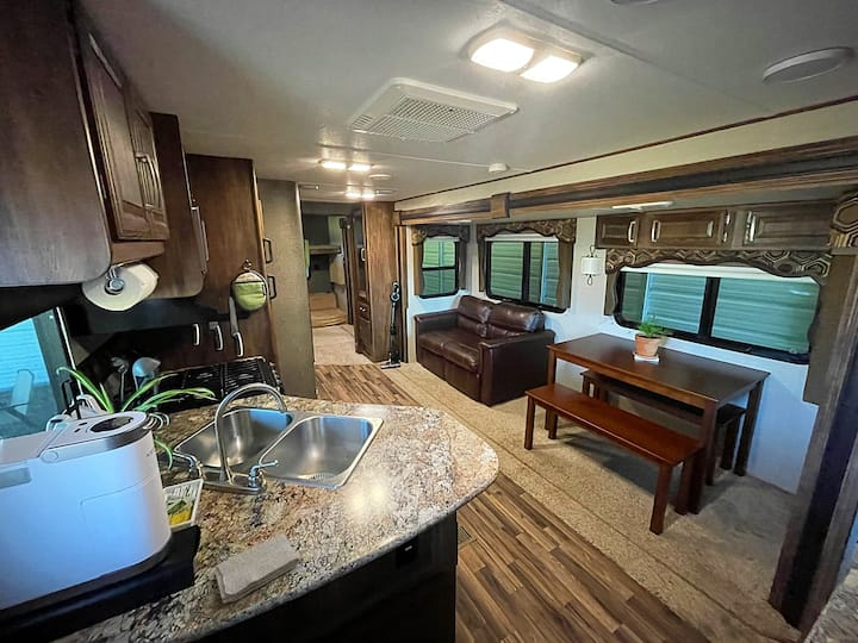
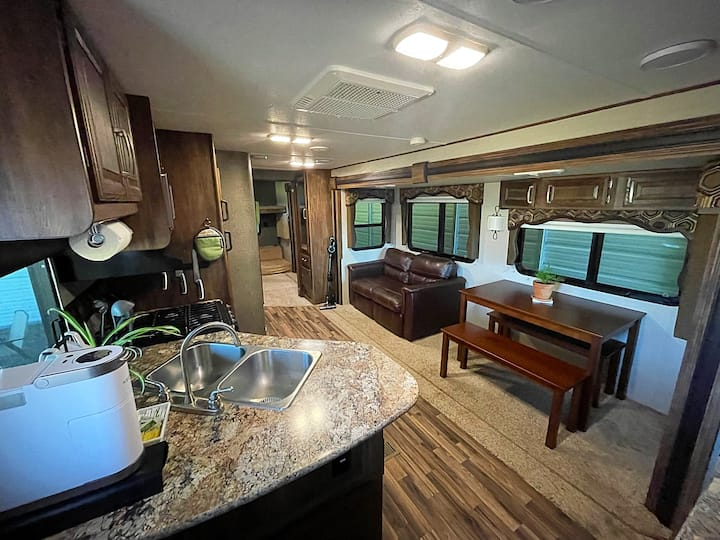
- washcloth (256, 564)
